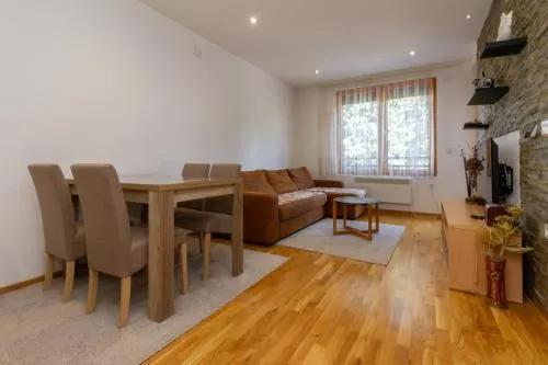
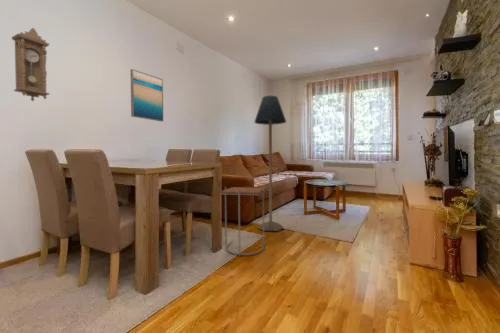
+ wall art (147, 96)
+ floor lamp (270, 162)
+ side table (239, 218)
+ pendulum clock (31, 65)
